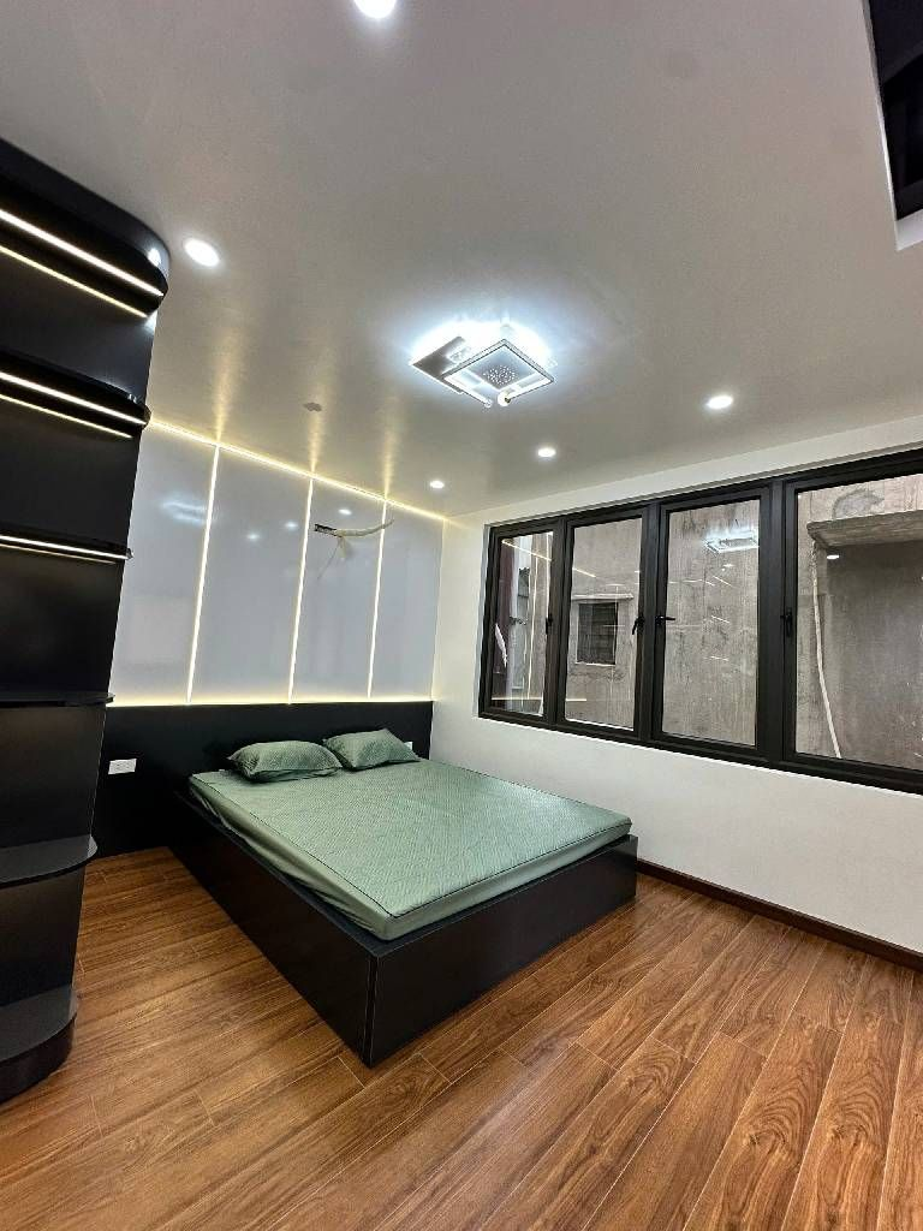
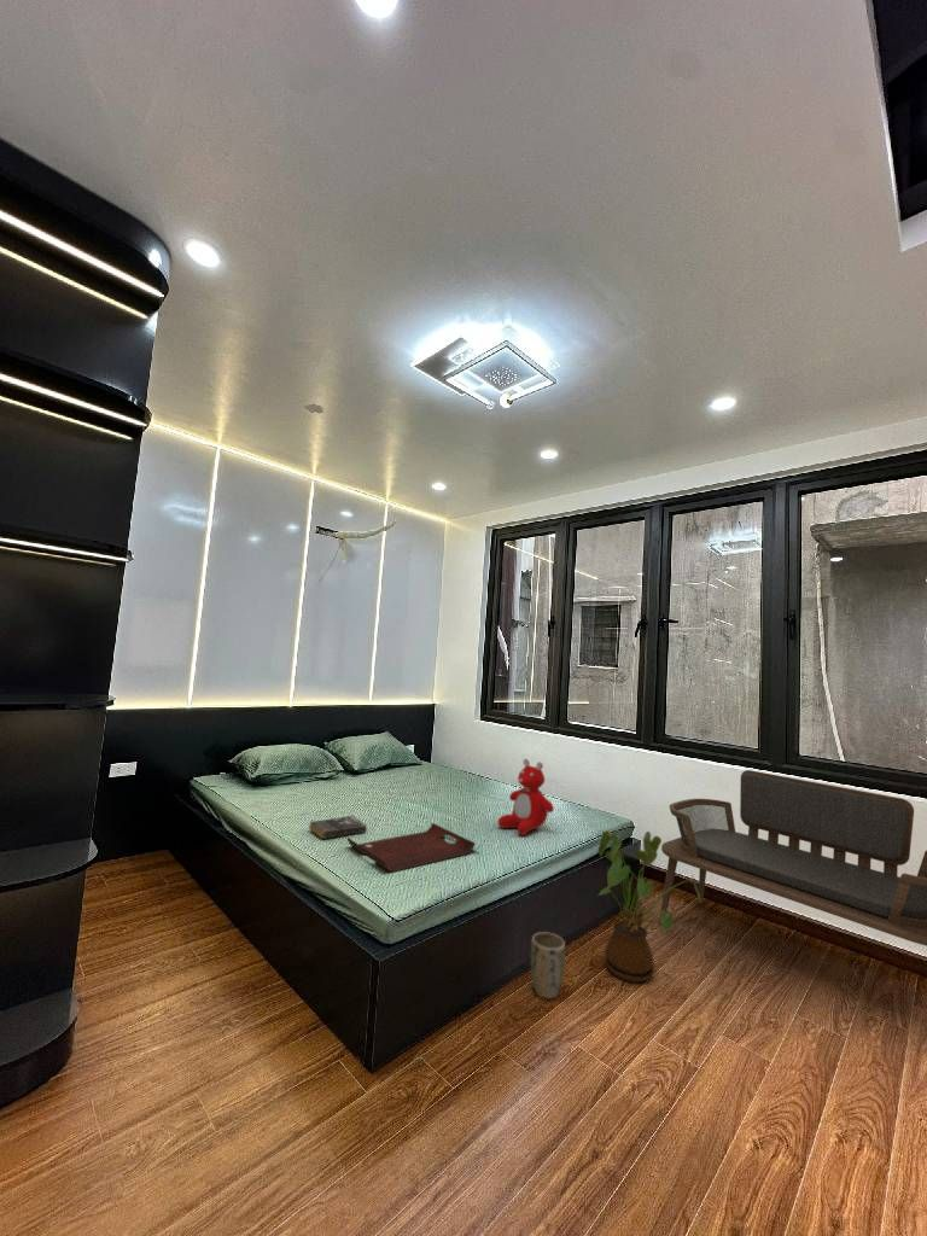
+ bench (799, 874)
+ house plant (639, 904)
+ plant pot (547, 966)
+ teddy bear (524, 794)
+ serving tray (410, 845)
+ book (338, 826)
